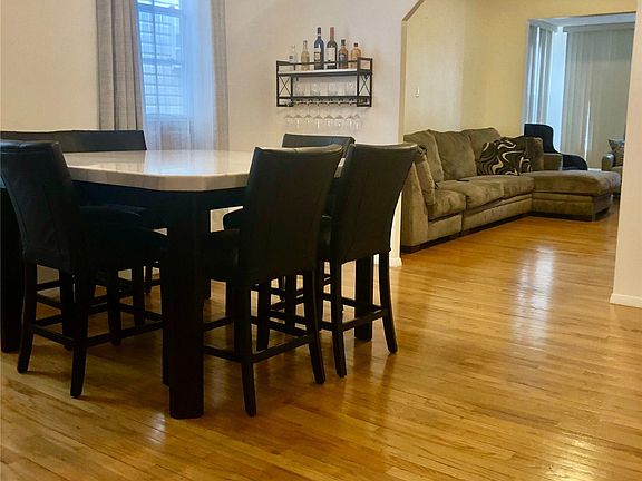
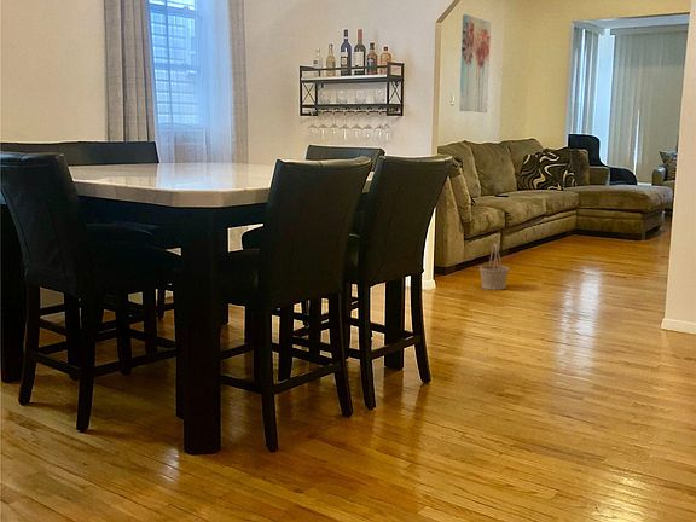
+ basket (494, 265)
+ wall art (475, 65)
